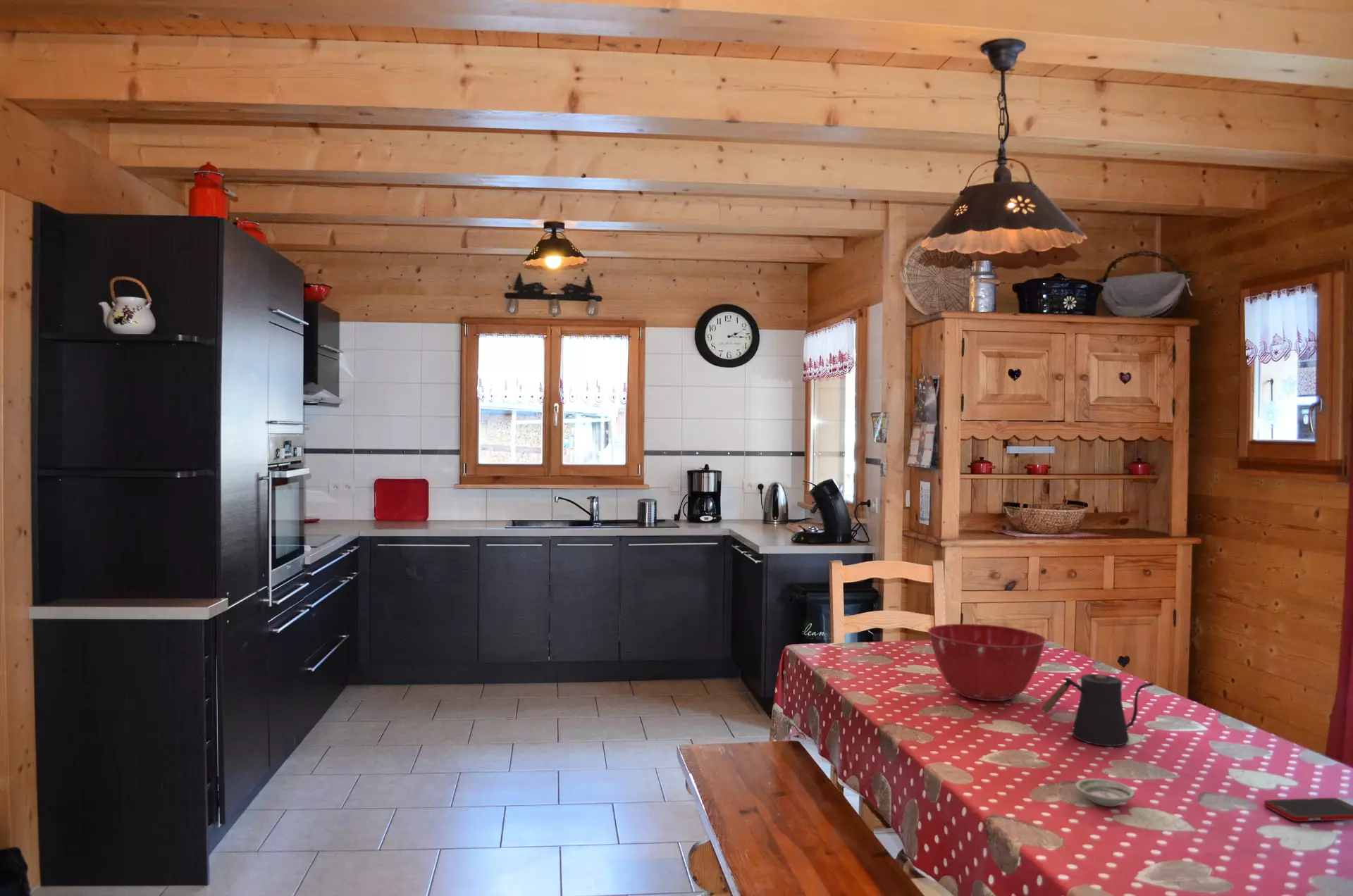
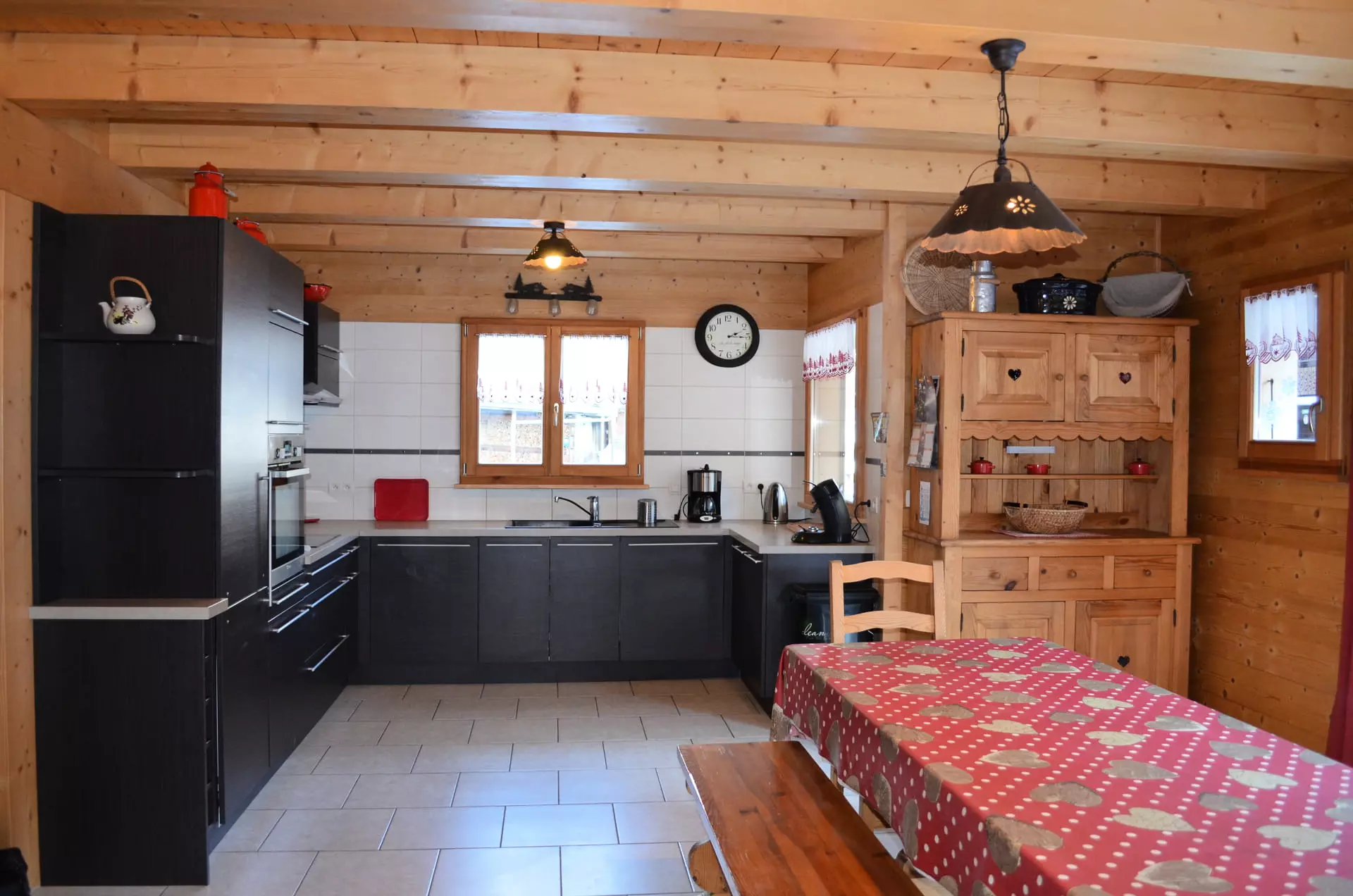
- mixing bowl (985, 664)
- cell phone (1316, 809)
- saucer (1104, 794)
- kettle (1097, 707)
